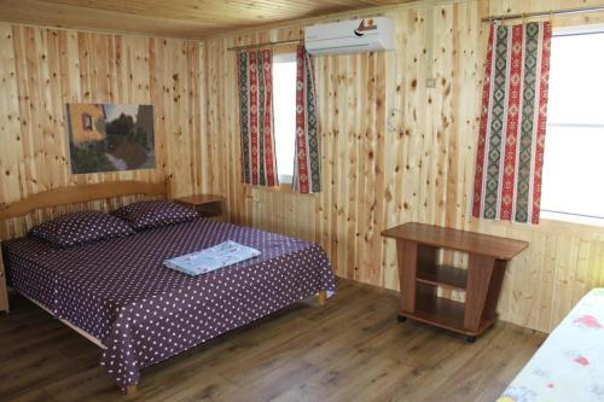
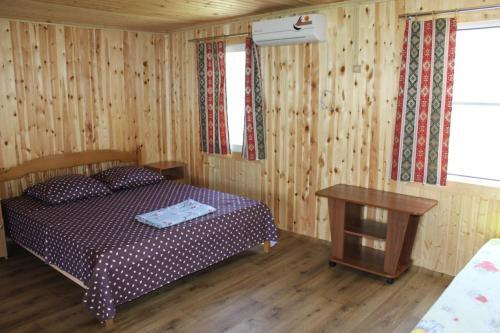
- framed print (112, 138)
